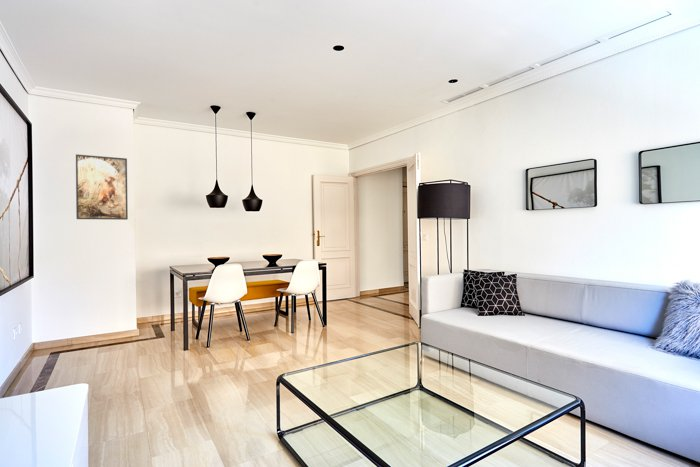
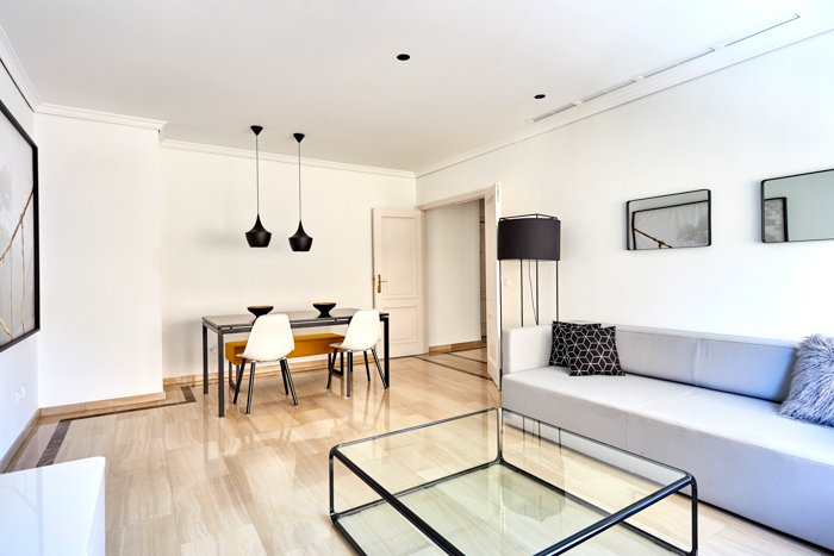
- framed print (102, 187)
